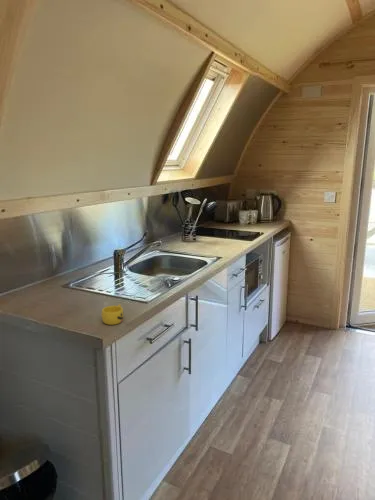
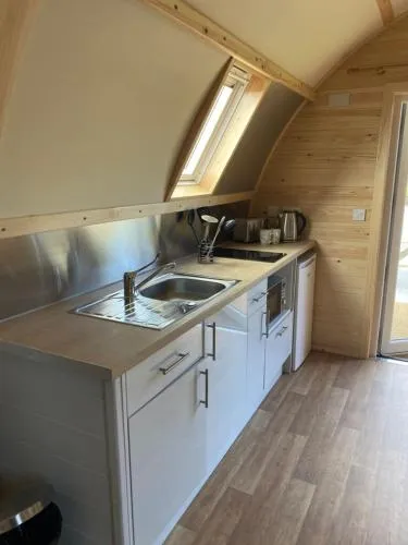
- cup (114, 314)
